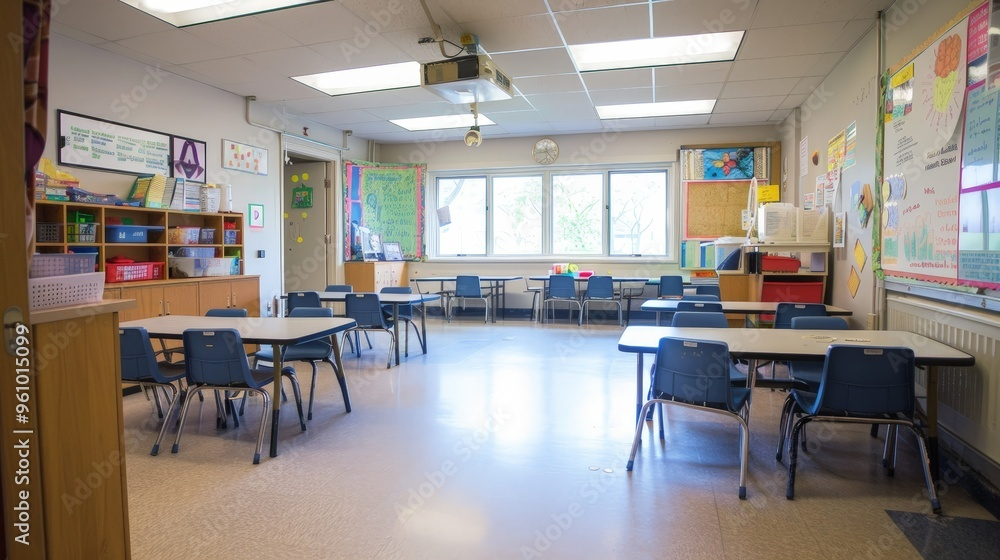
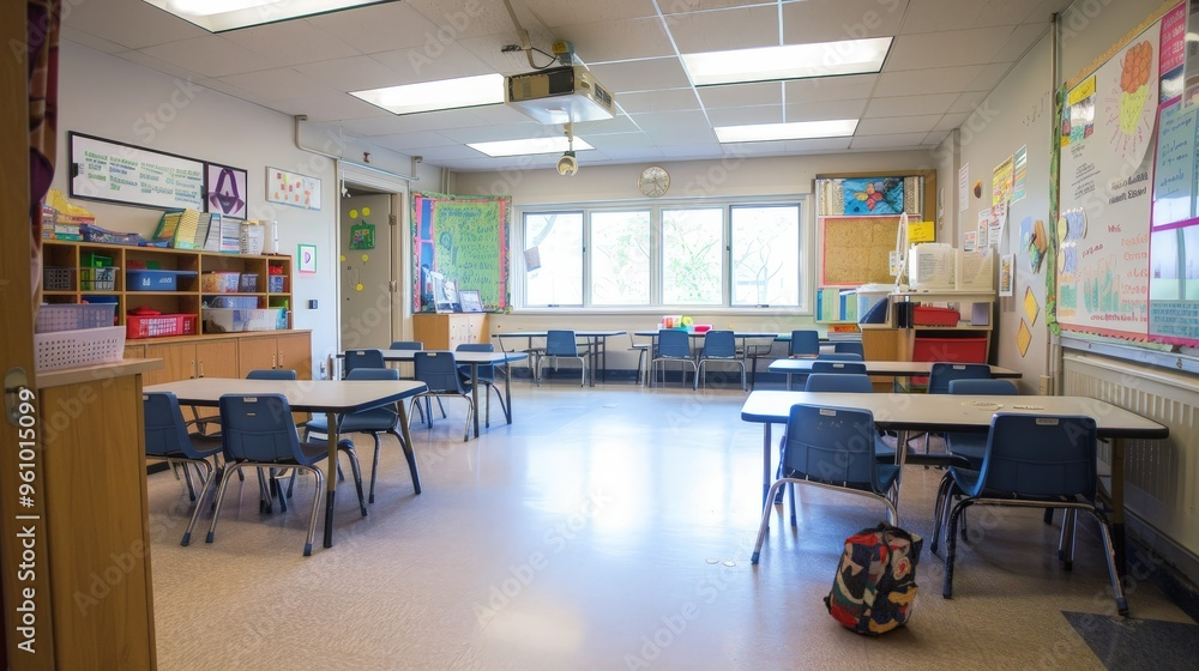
+ backpack (872, 570)
